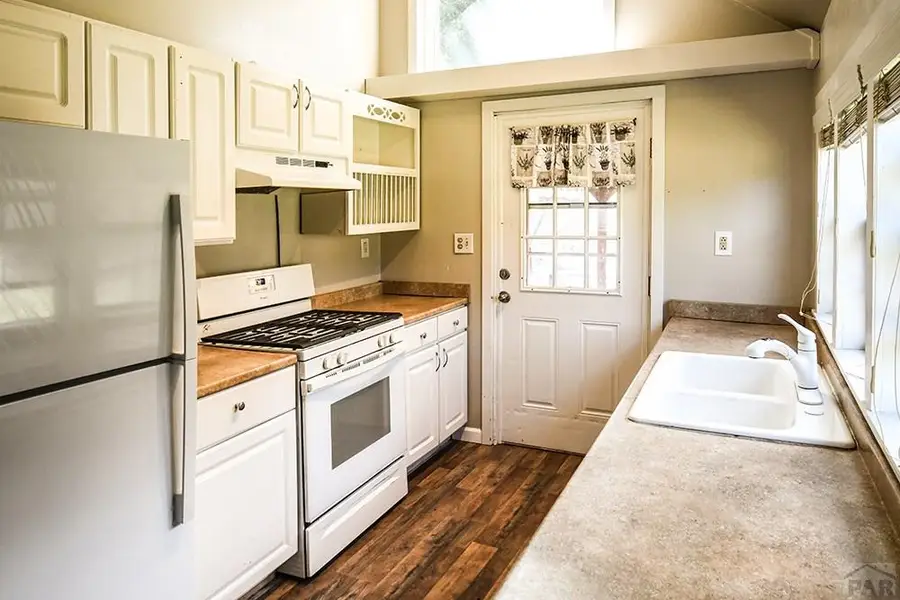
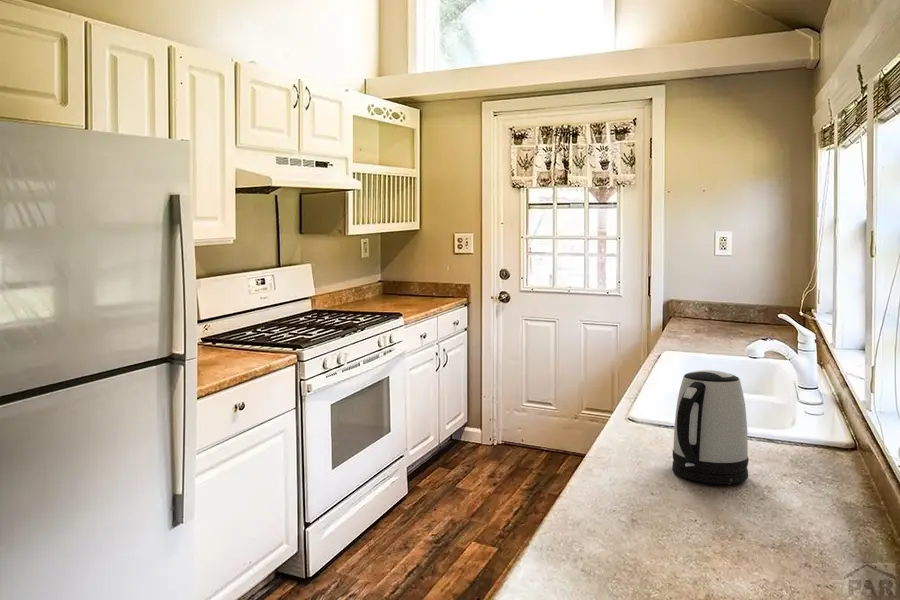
+ kettle (705, 424)
